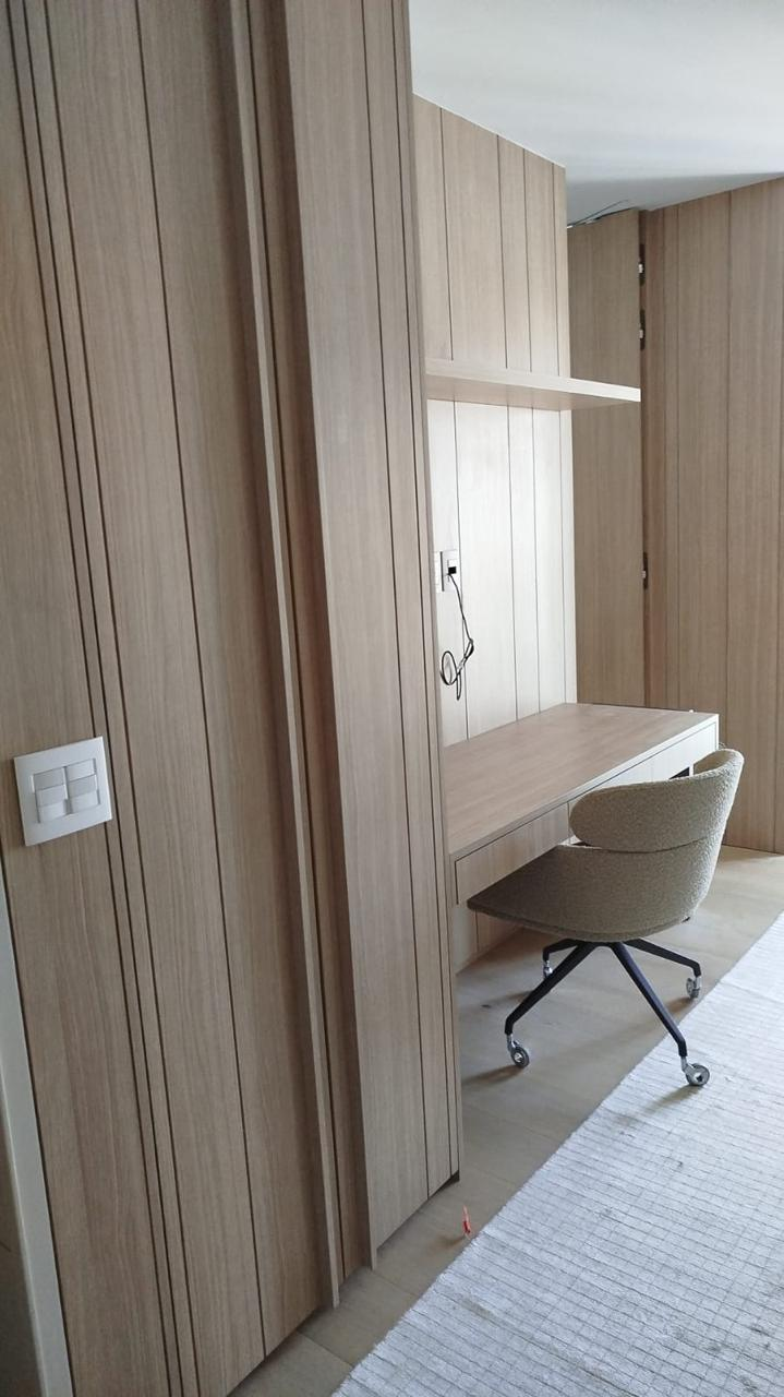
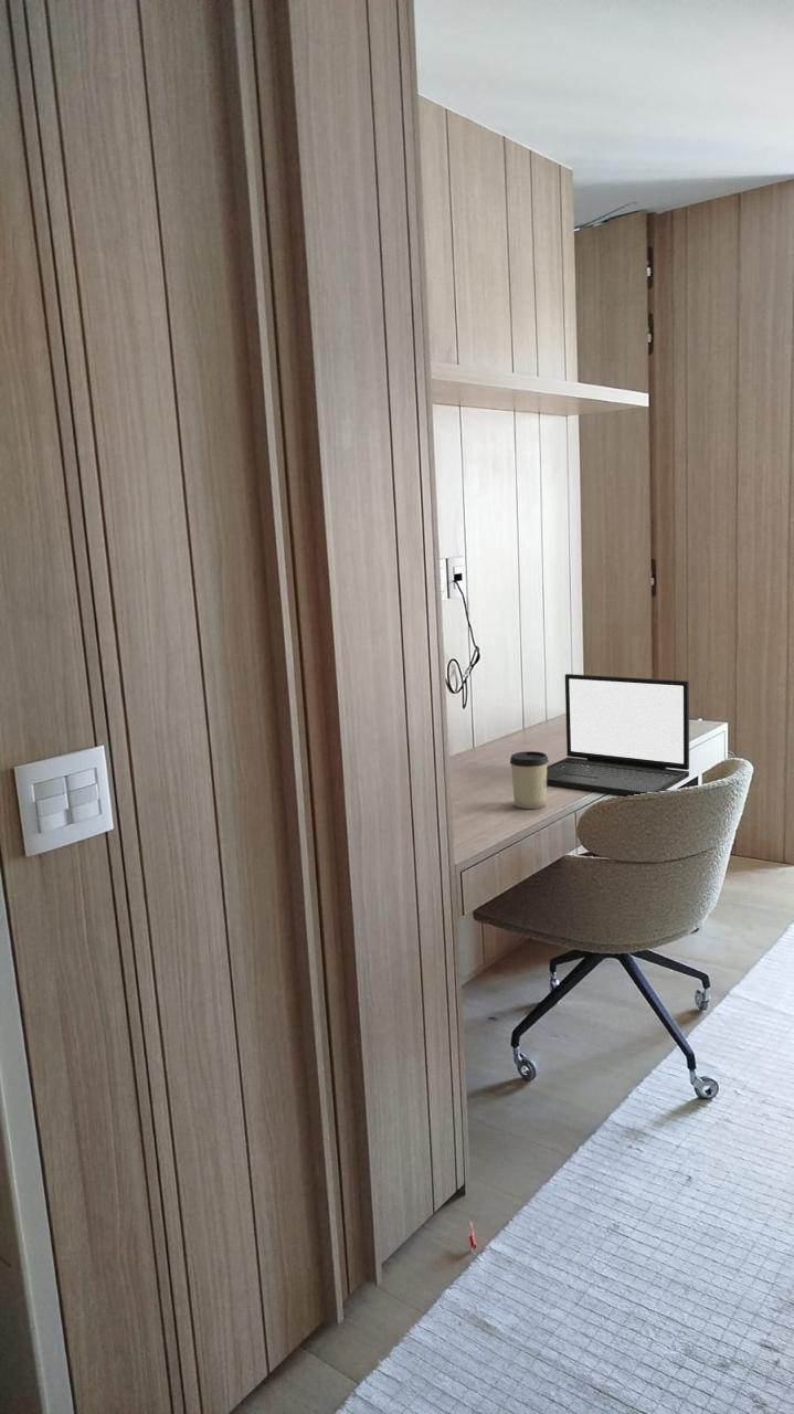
+ cup (529, 780)
+ laptop (605, 731)
